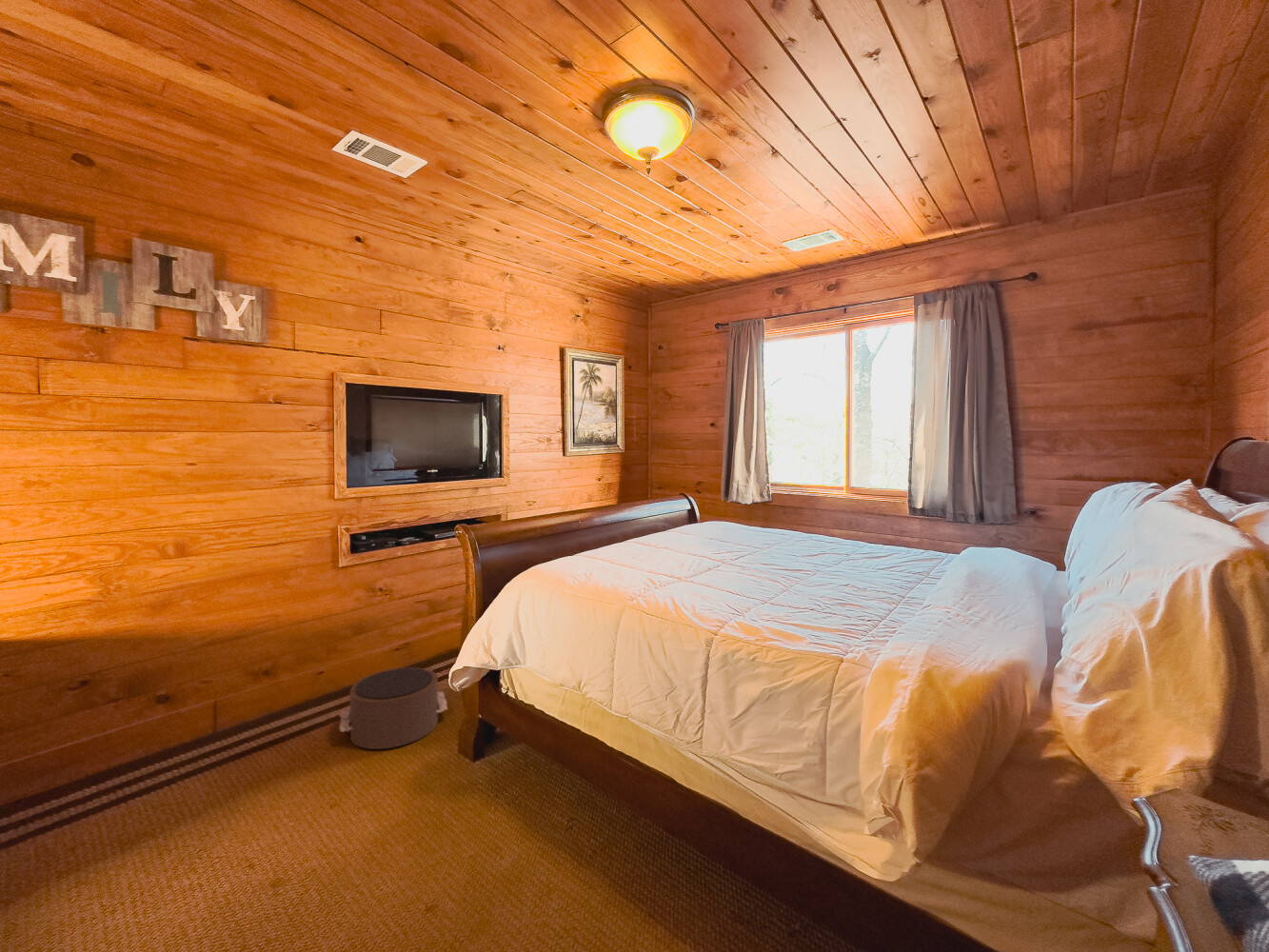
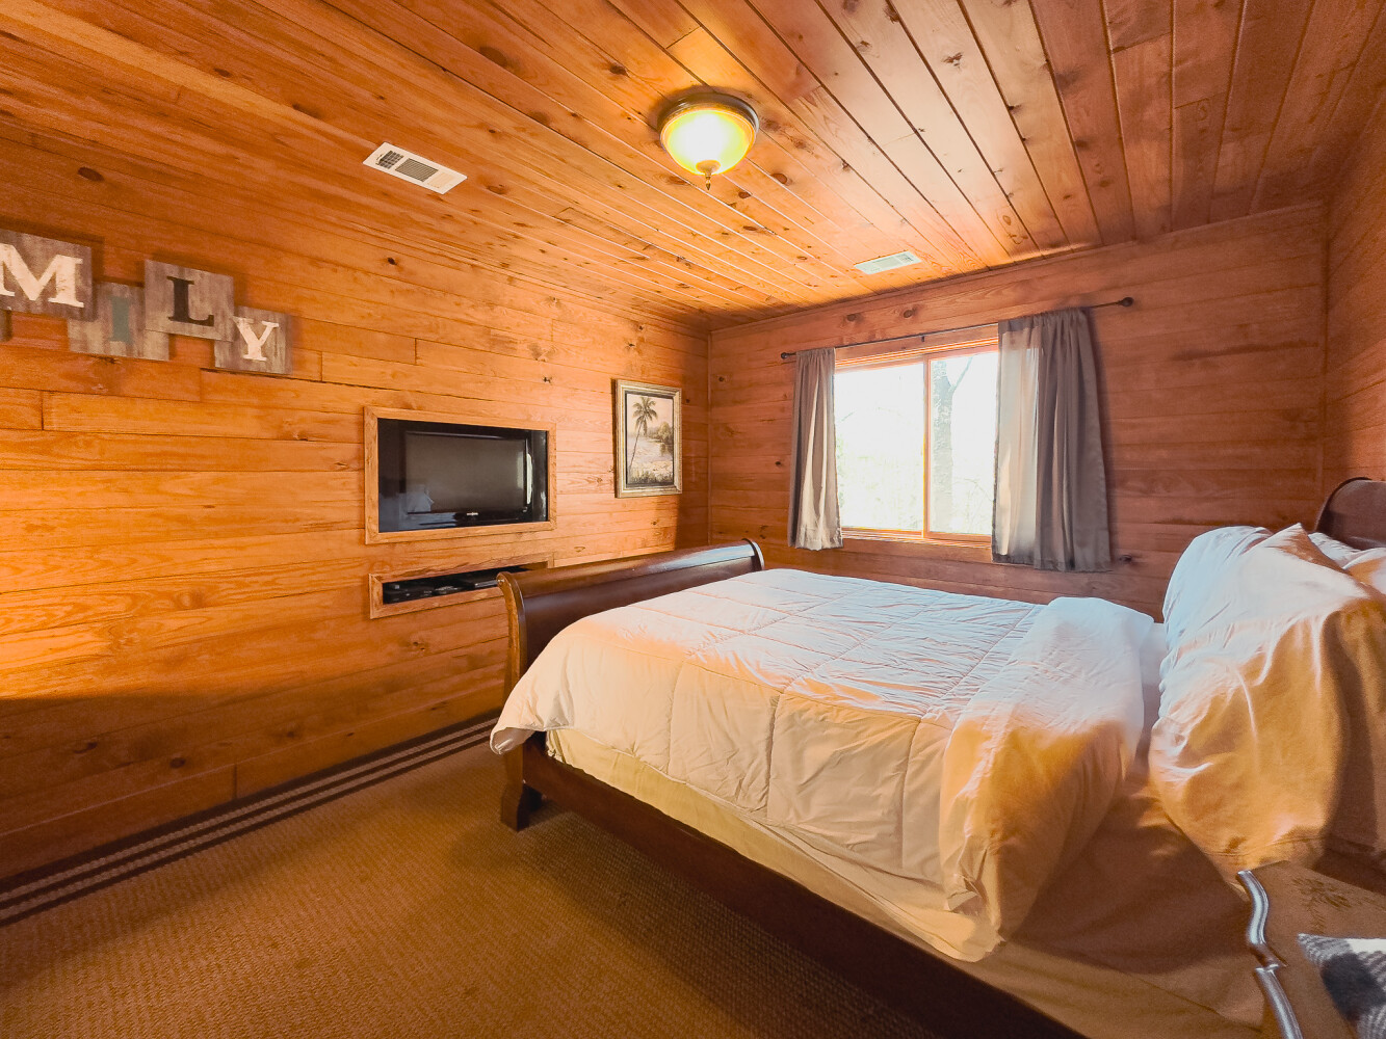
- pouf (396, 702)
